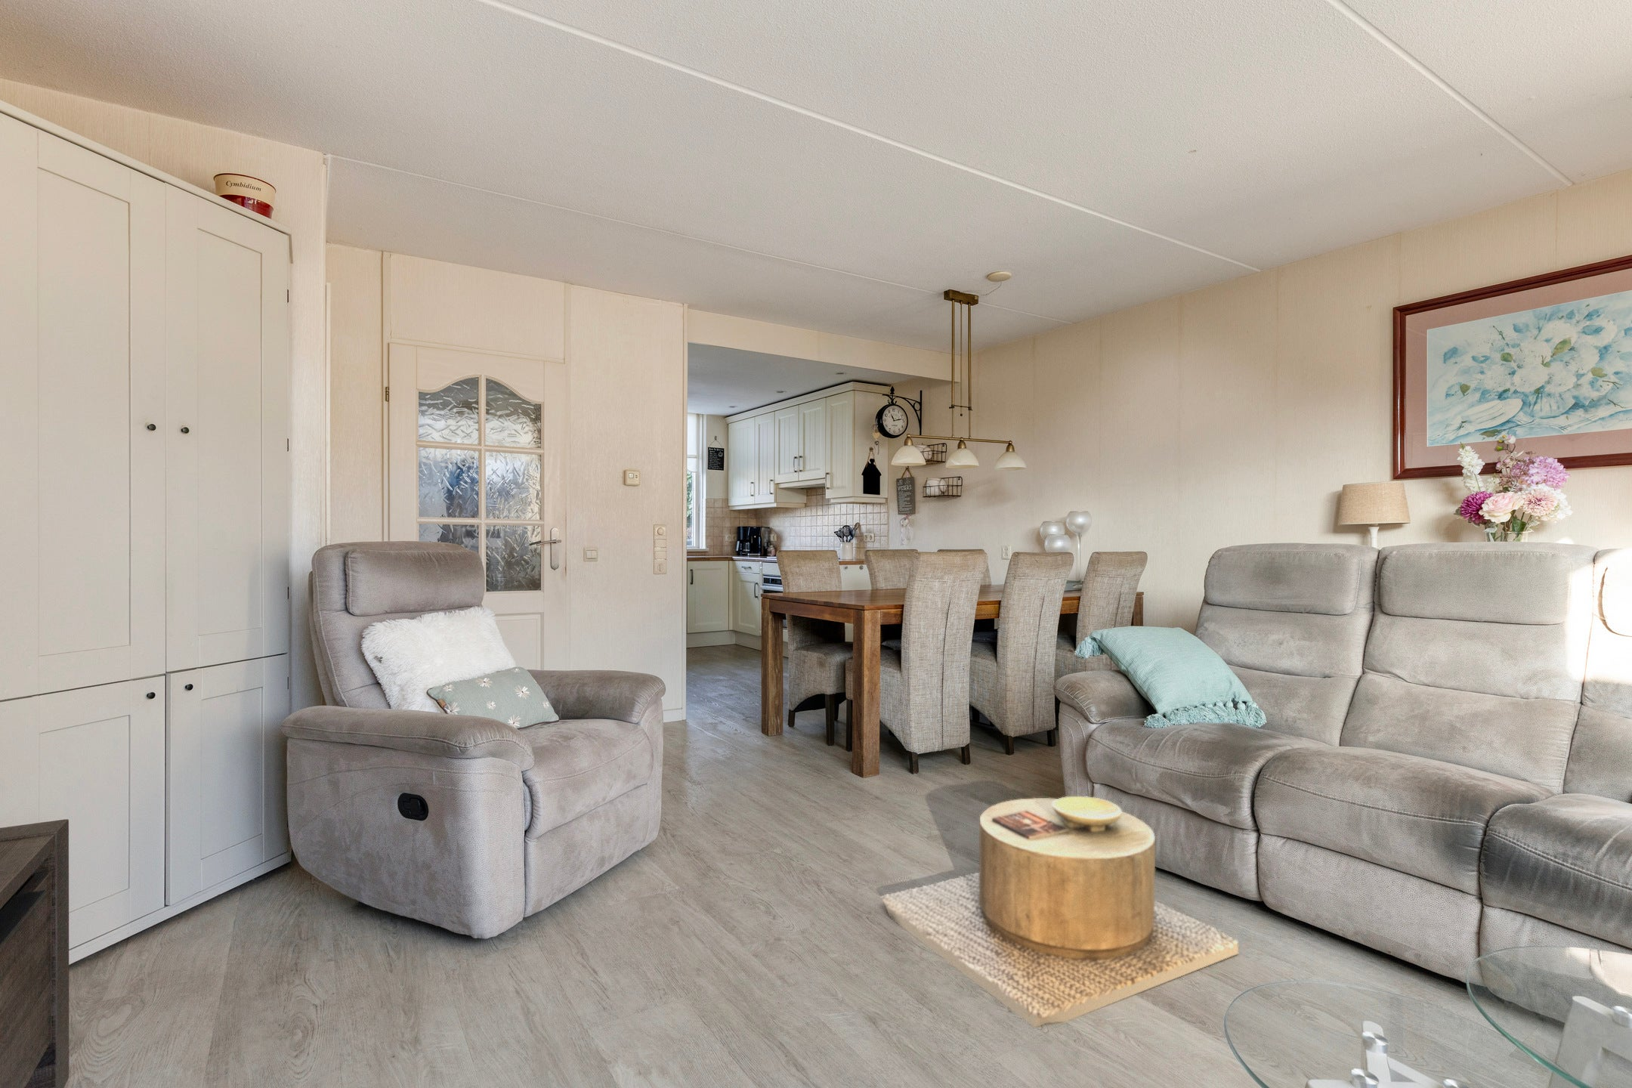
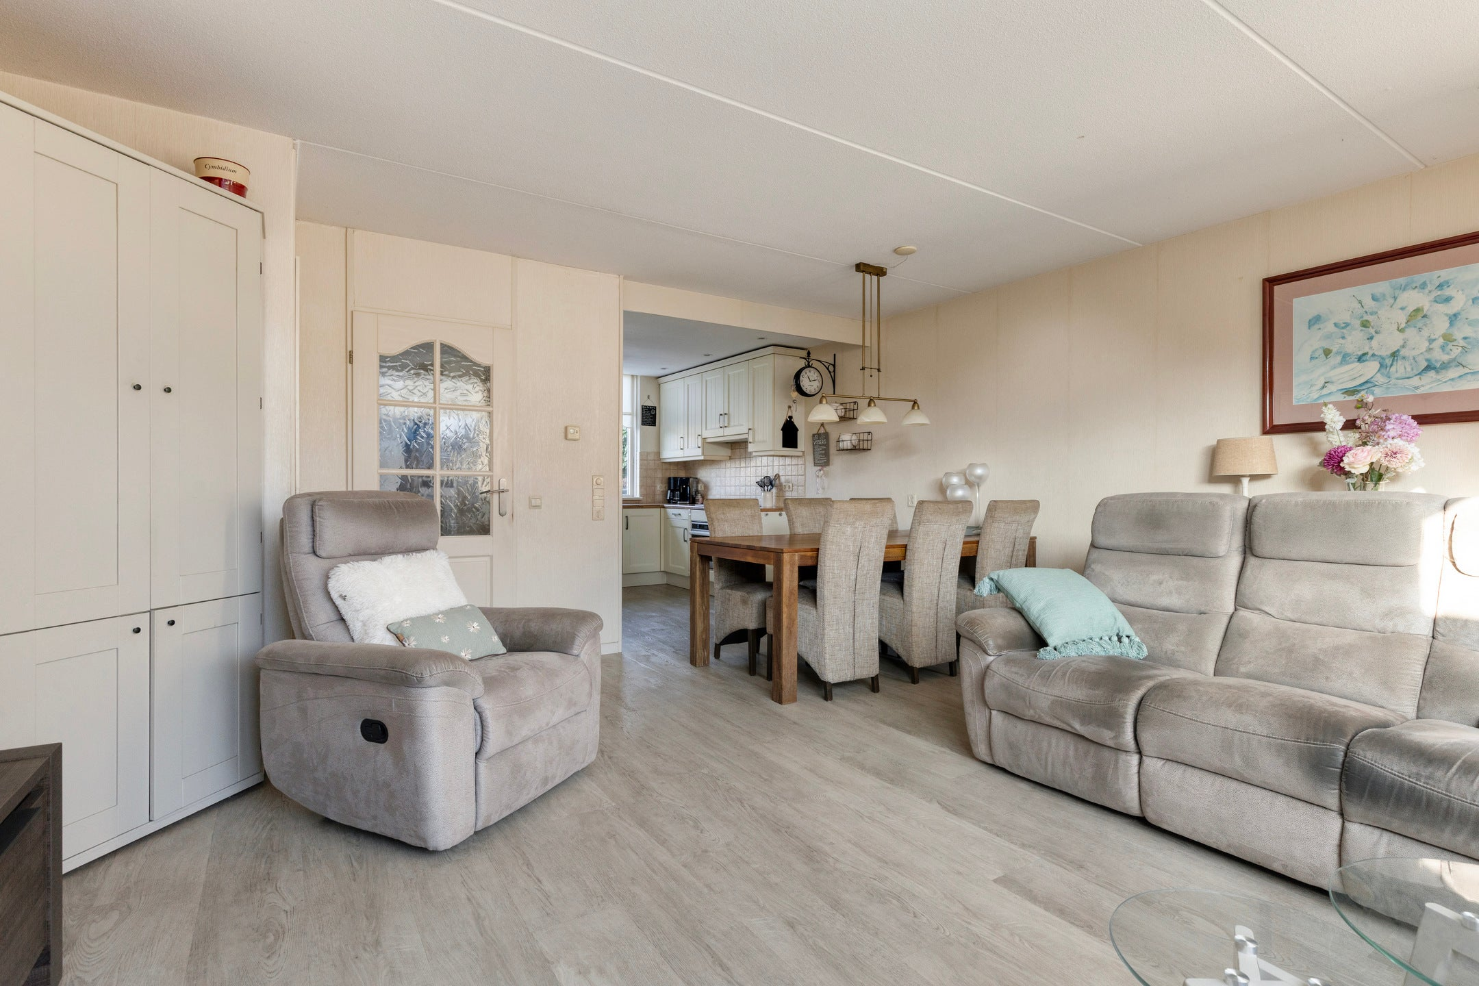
- side table (1048, 868)
